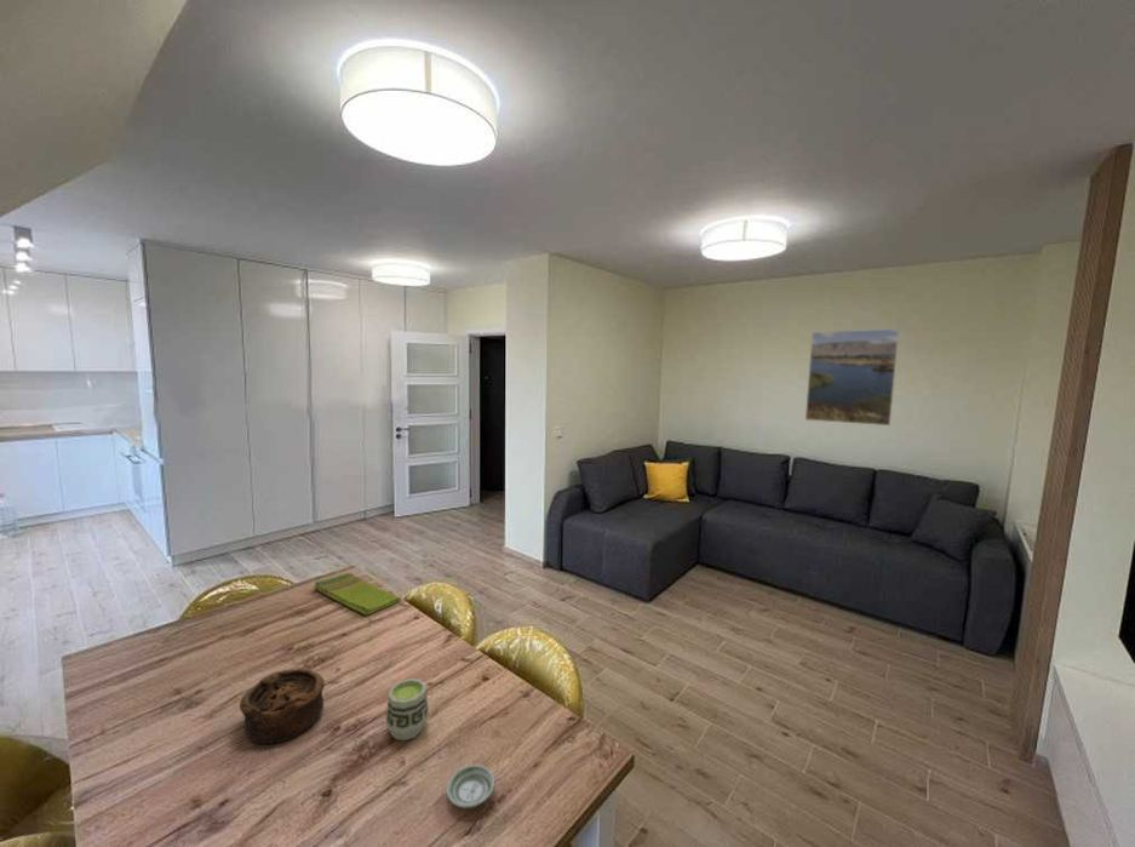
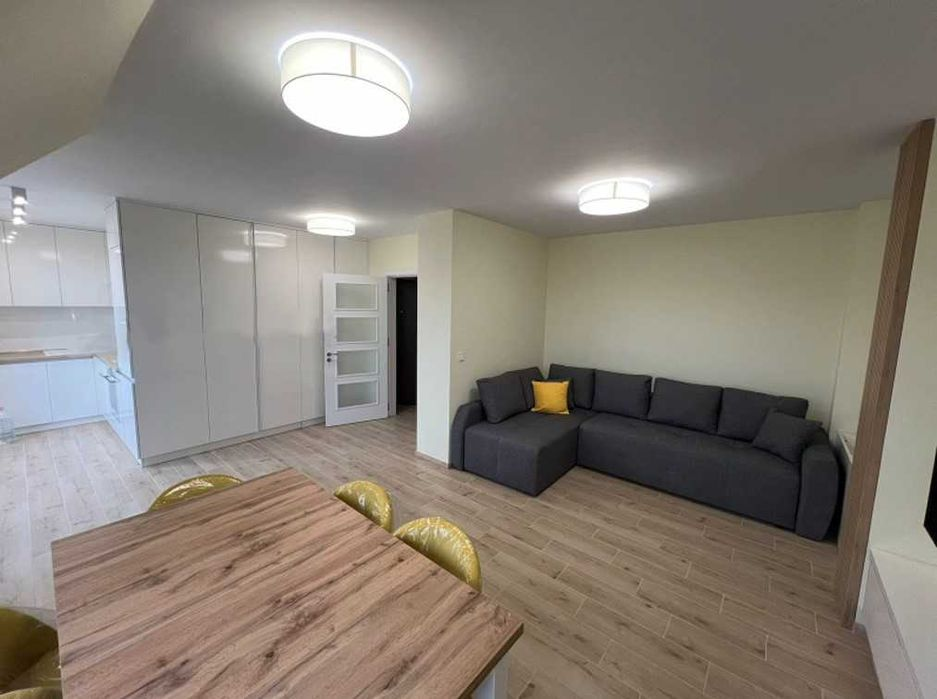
- bowl (285, 702)
- dish towel (356, 590)
- saucer (470, 789)
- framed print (849, 377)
- cup (407, 709)
